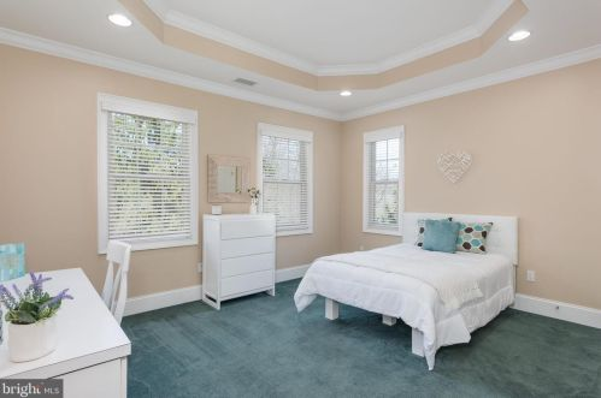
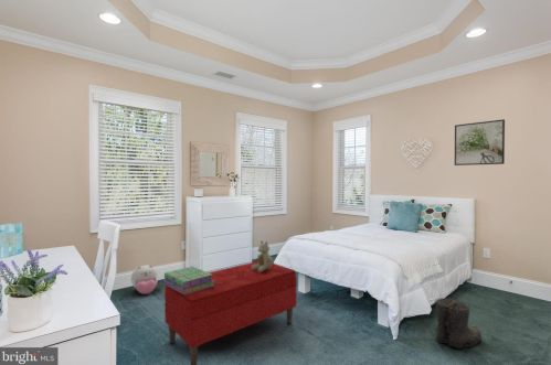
+ plush toy (145, 278)
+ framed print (478, 143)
+ stack of books (188, 279)
+ bench (234, 303)
+ stuffed bear (262, 255)
+ boots (457, 320)
